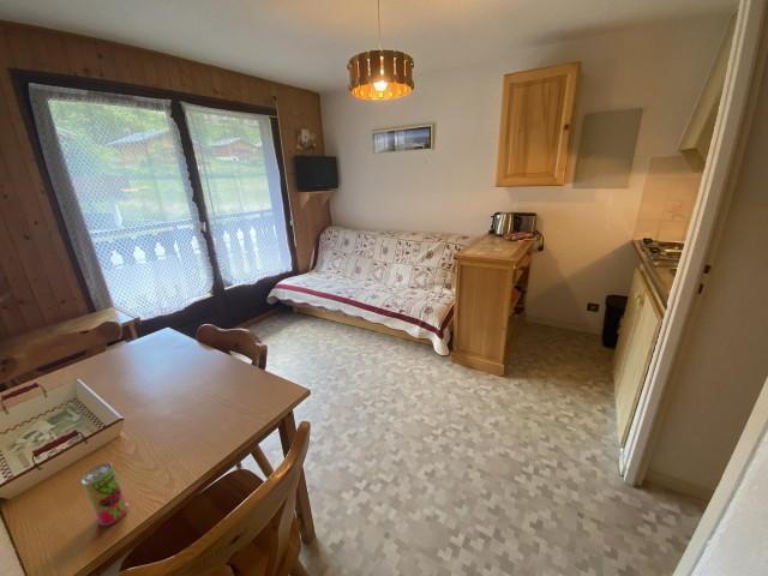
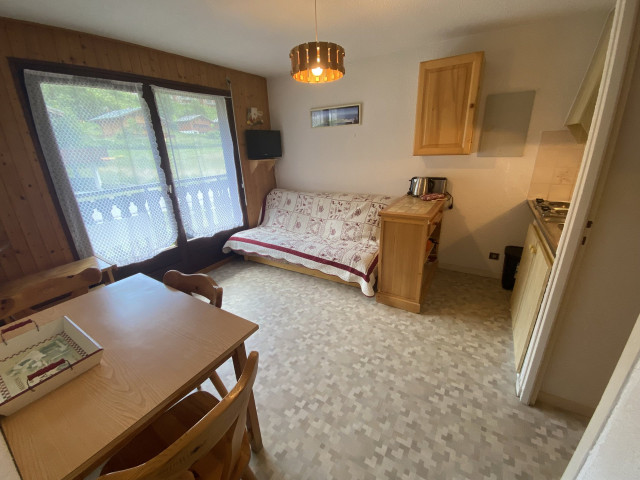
- beverage can (106, 493)
